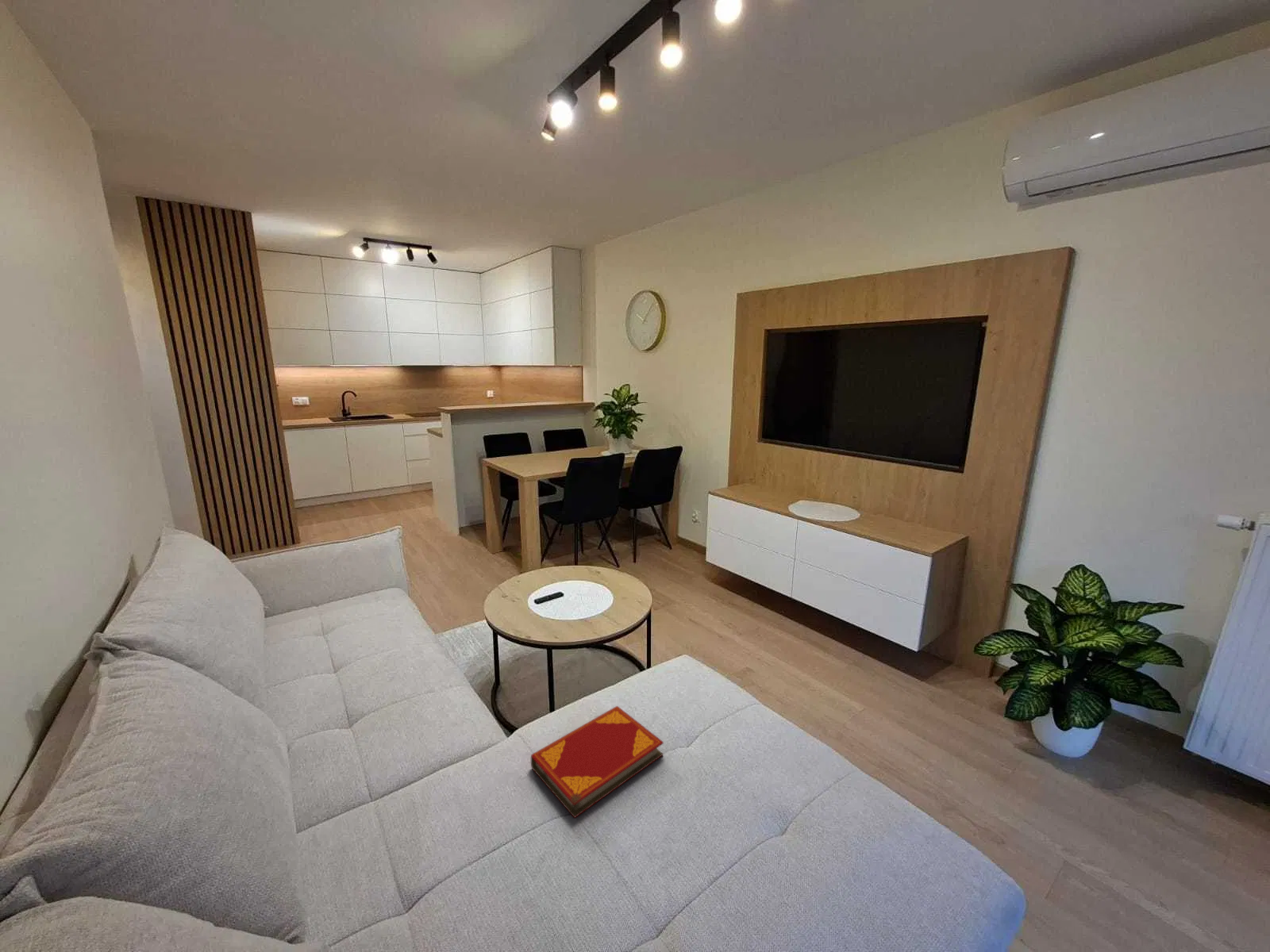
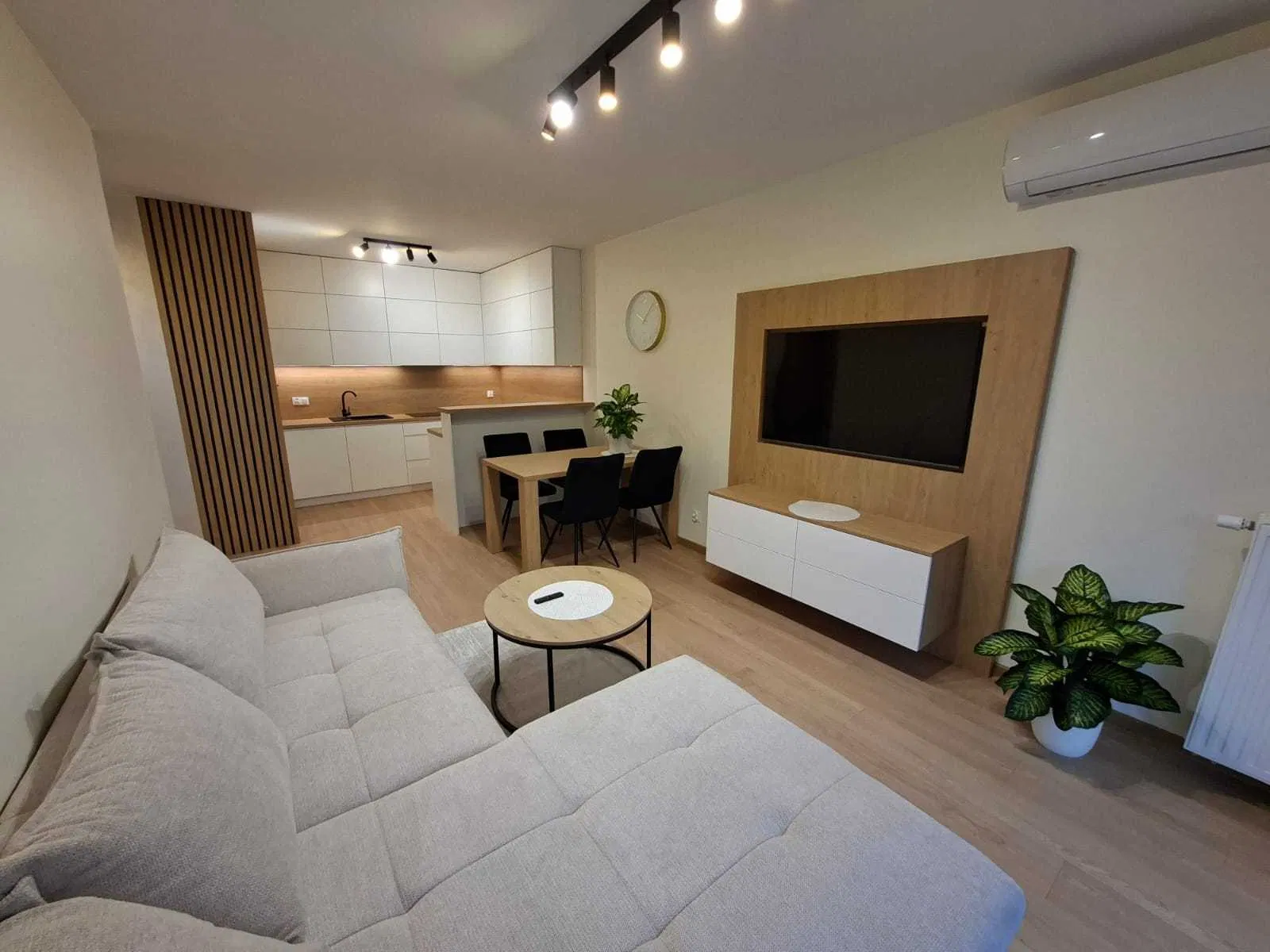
- hardback book (598, 754)
